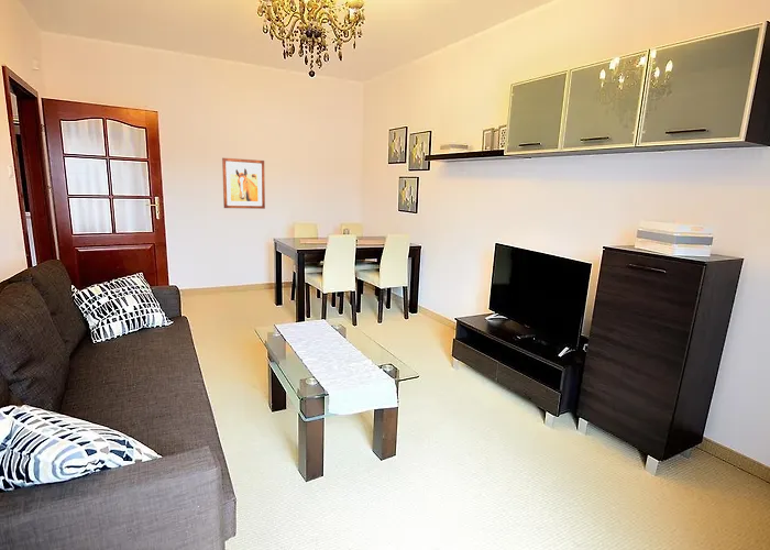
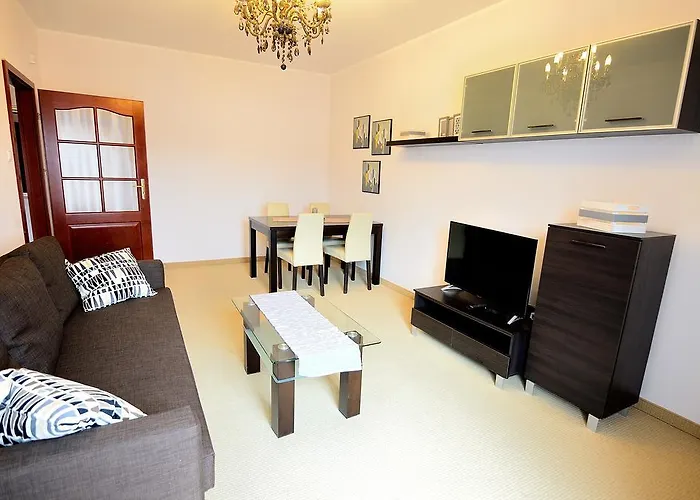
- wall art (244, 184)
